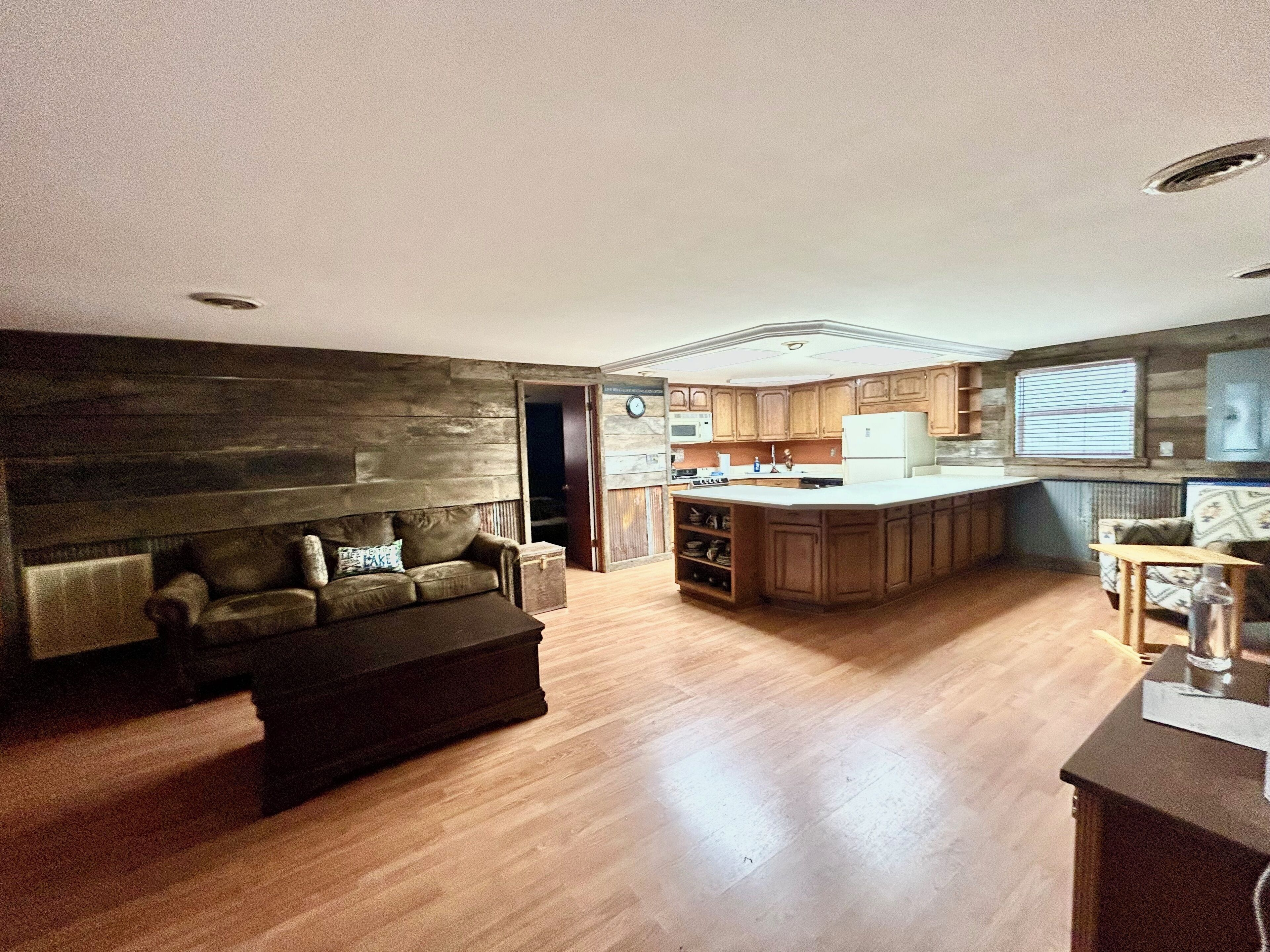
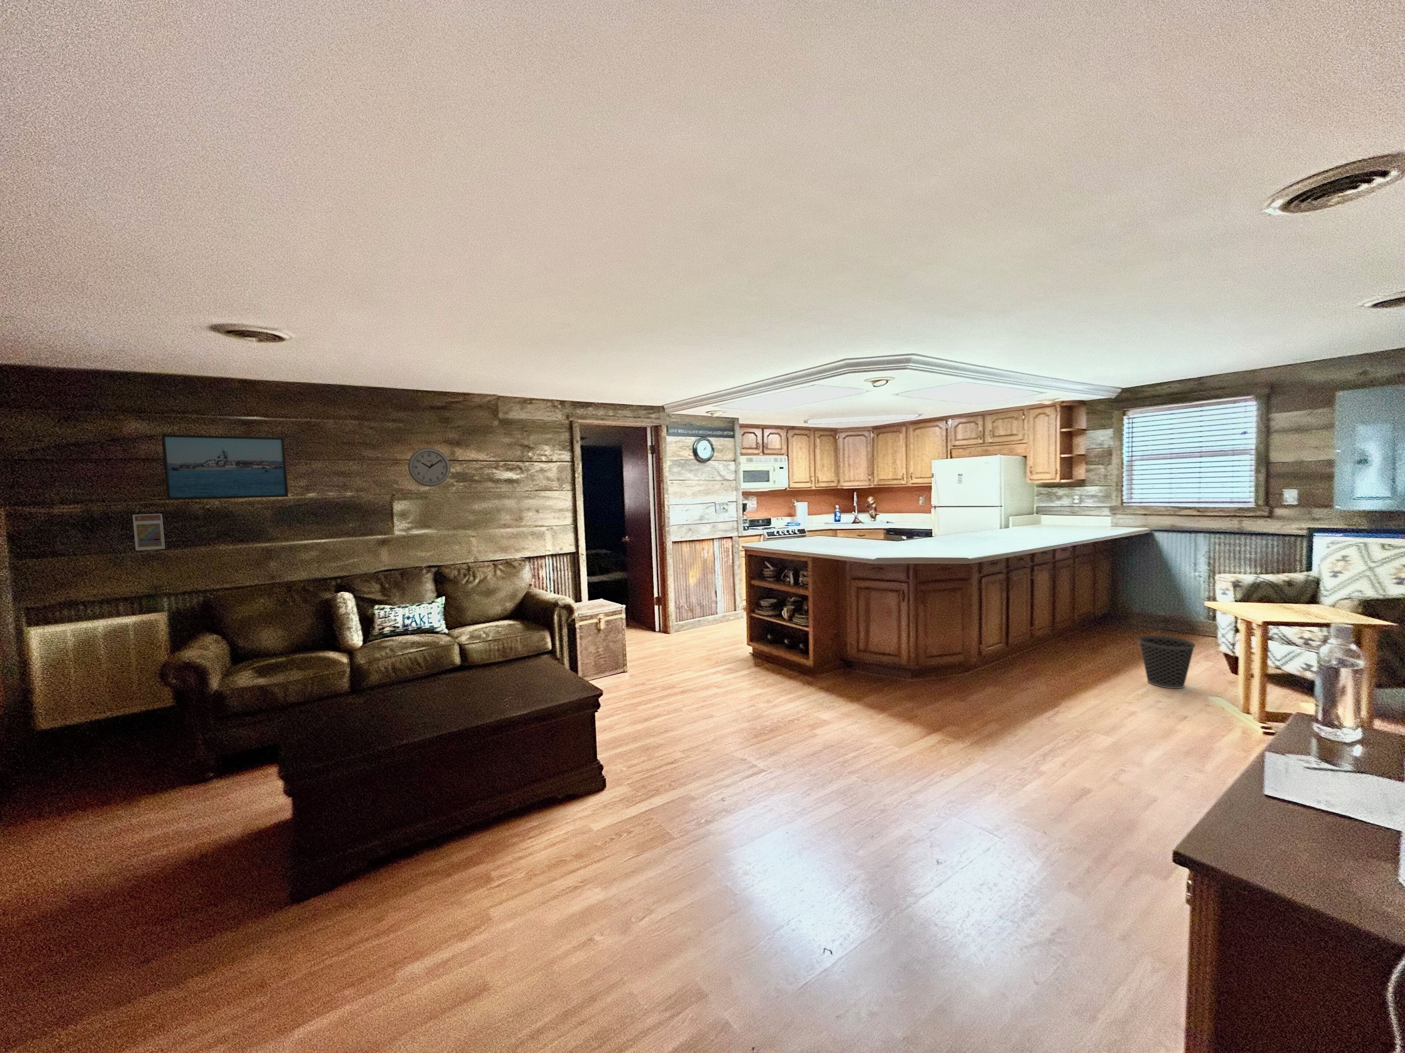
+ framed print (228, 467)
+ wall clock (429, 467)
+ wastebasket (1166, 663)
+ trading card display case (149, 532)
